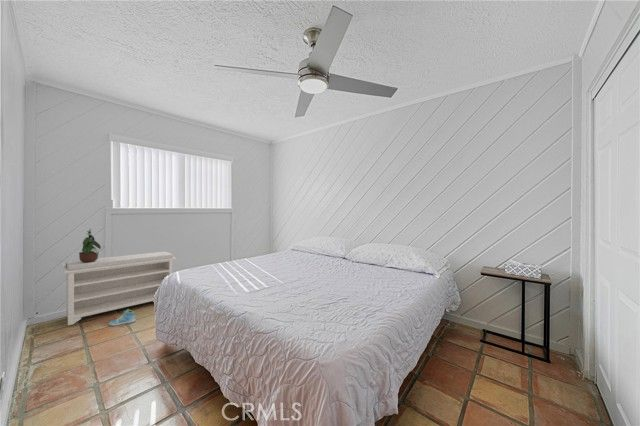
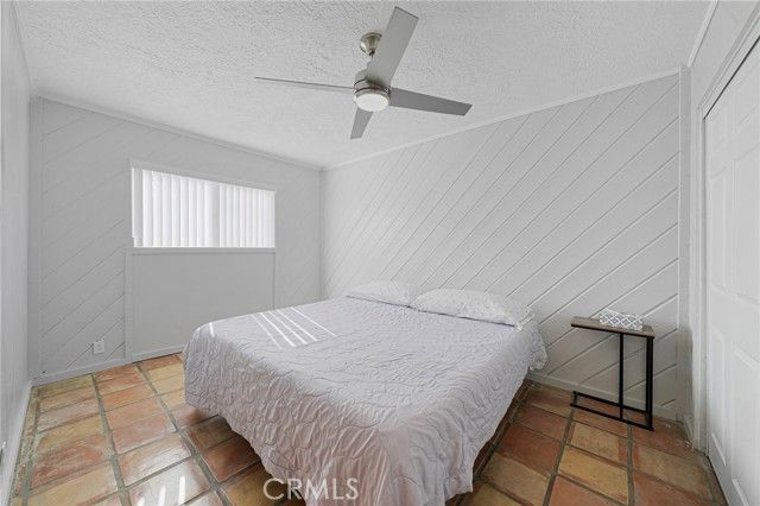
- bench (124, 282)
- potted plant (90, 245)
- sneaker (122, 316)
